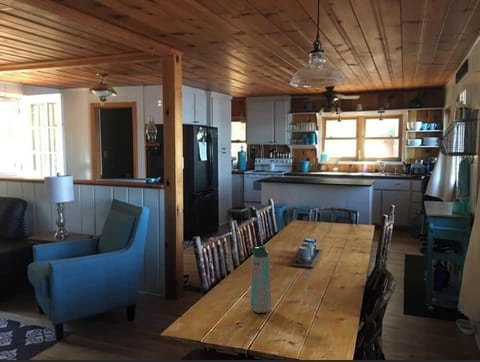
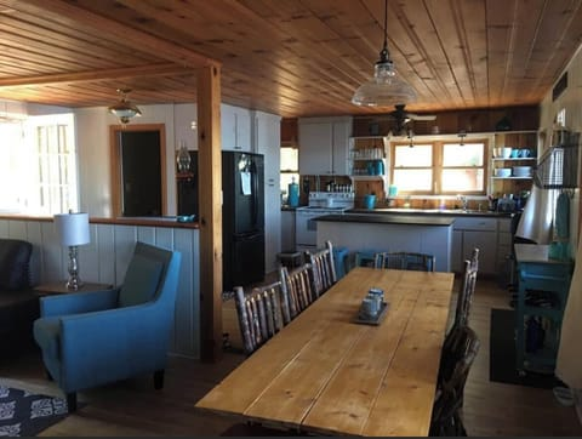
- water bottle (259, 278)
